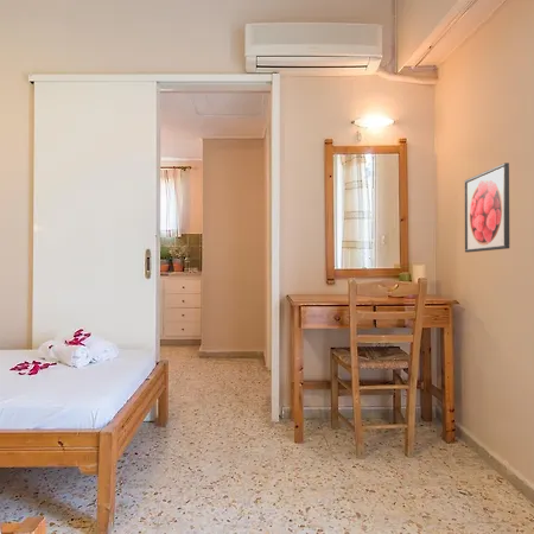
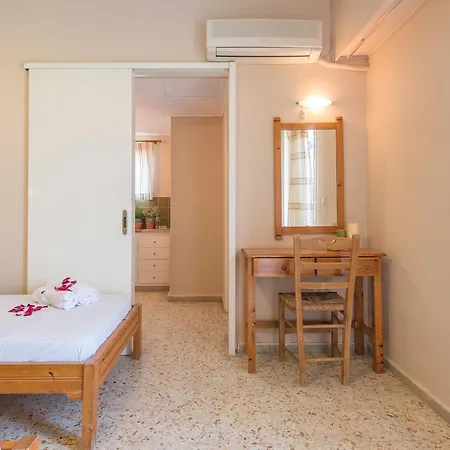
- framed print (484, 211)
